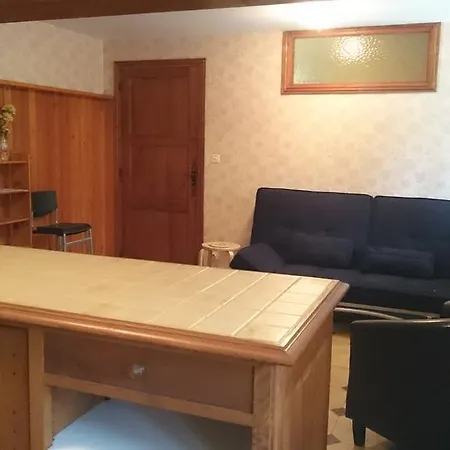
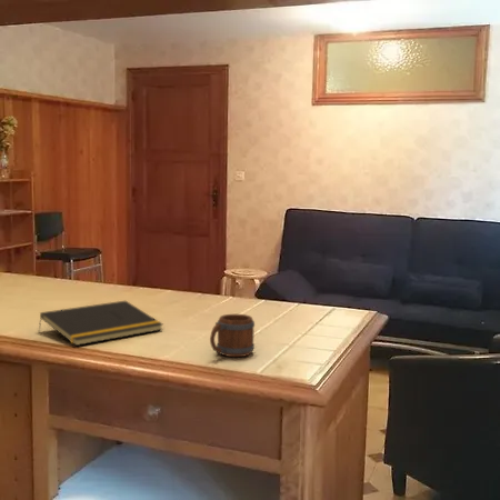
+ mug (229, 337)
+ notepad (102, 321)
